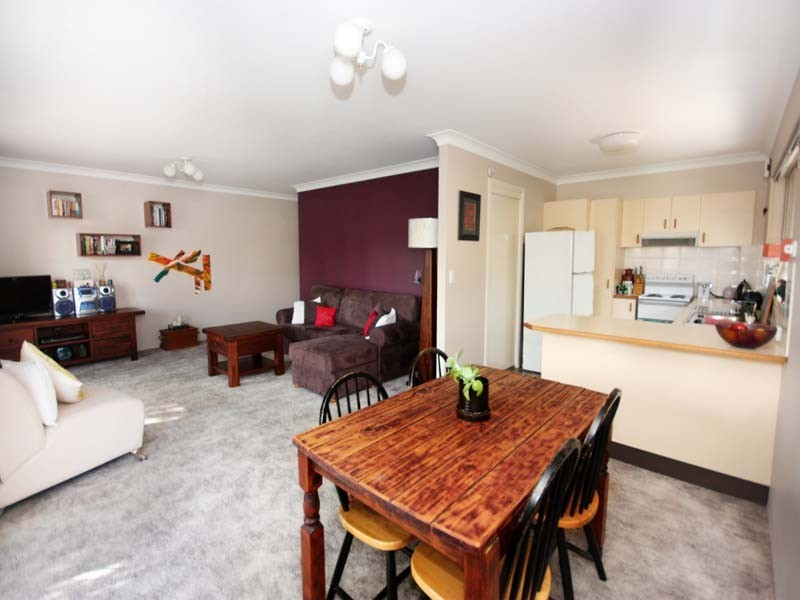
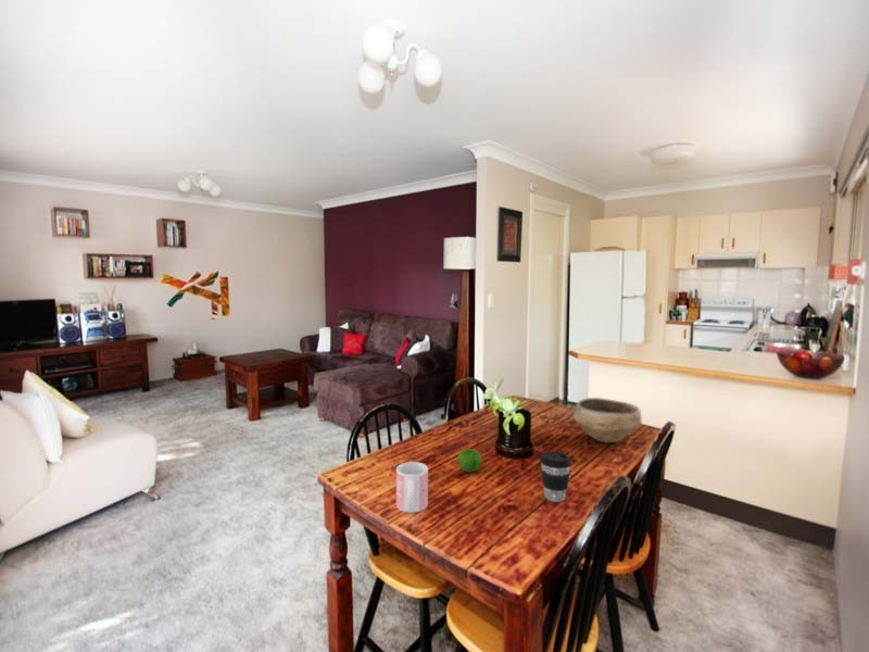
+ coffee cup (555, 476)
+ apple (469, 461)
+ mug (412, 489)
+ bowl (606, 422)
